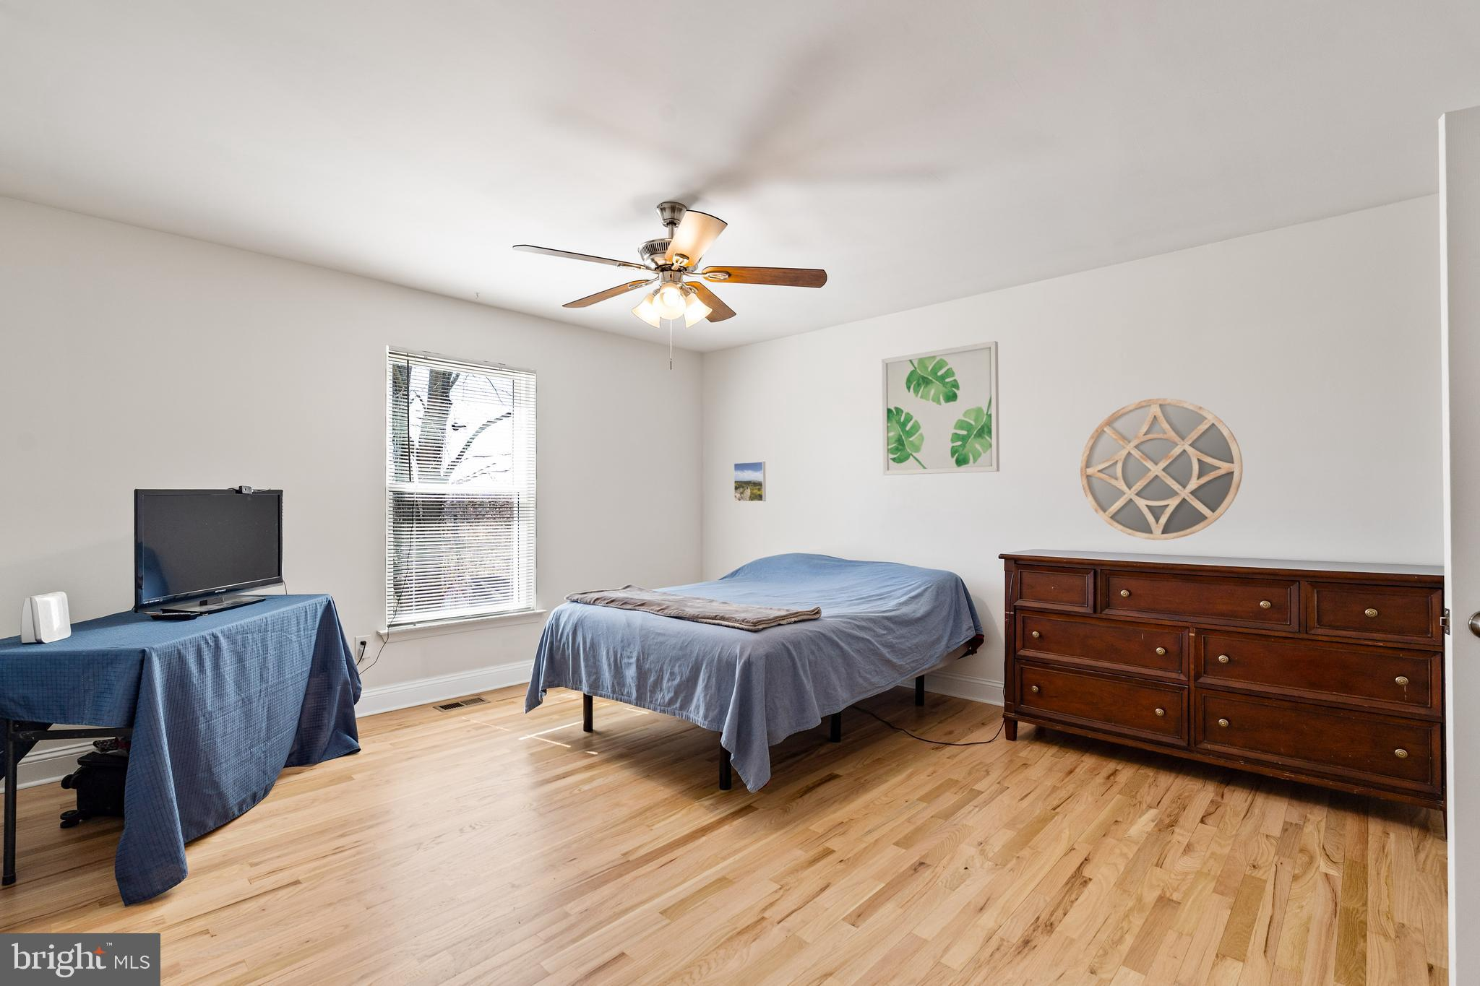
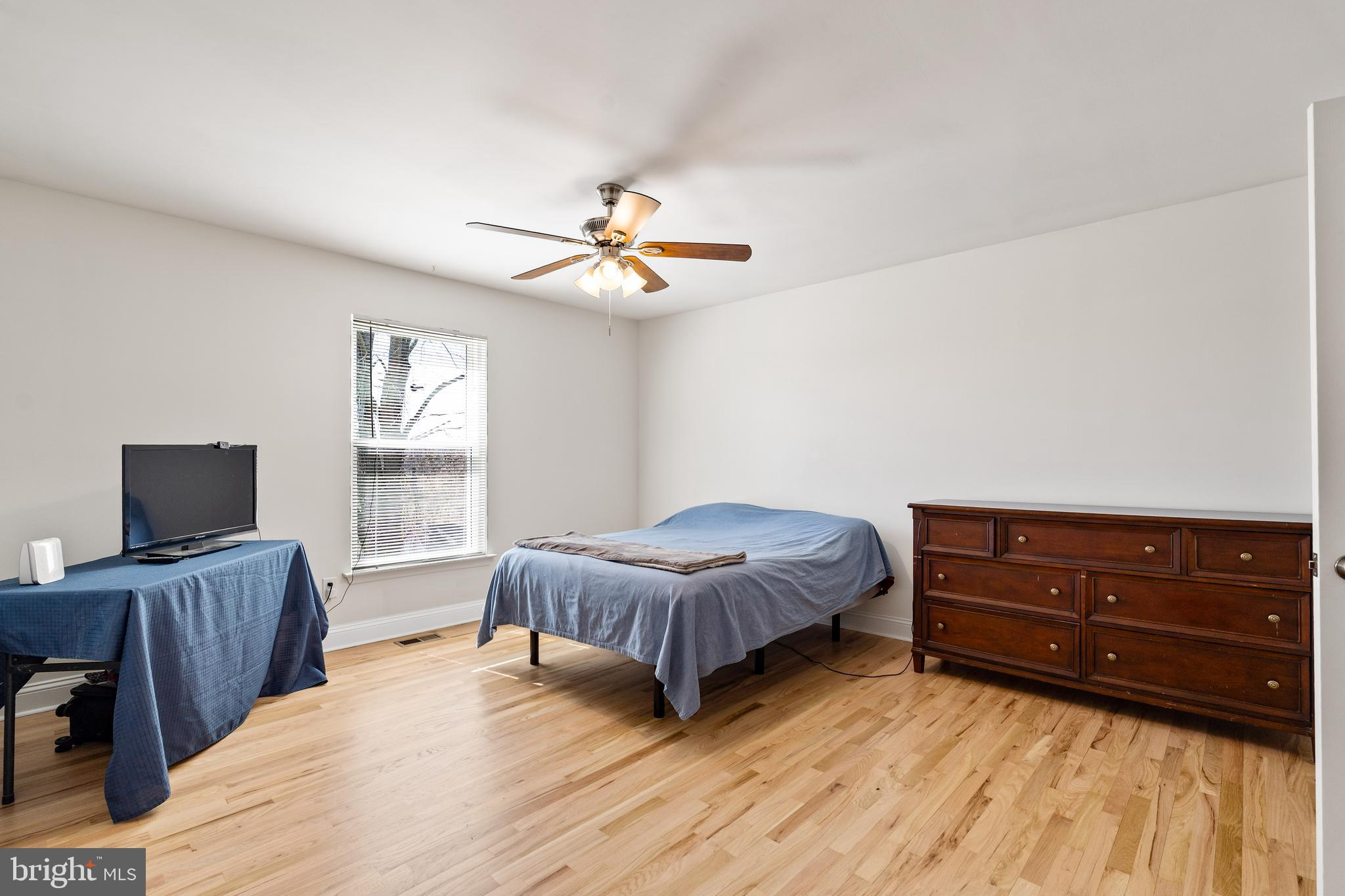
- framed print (749, 482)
- home mirror (1156, 469)
- wall art (938, 412)
